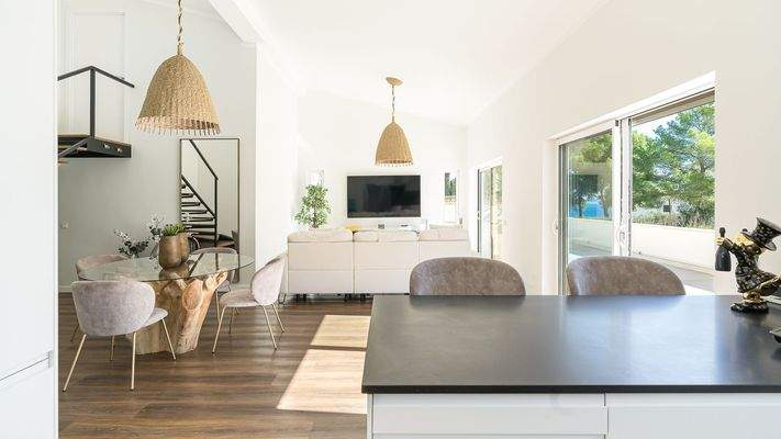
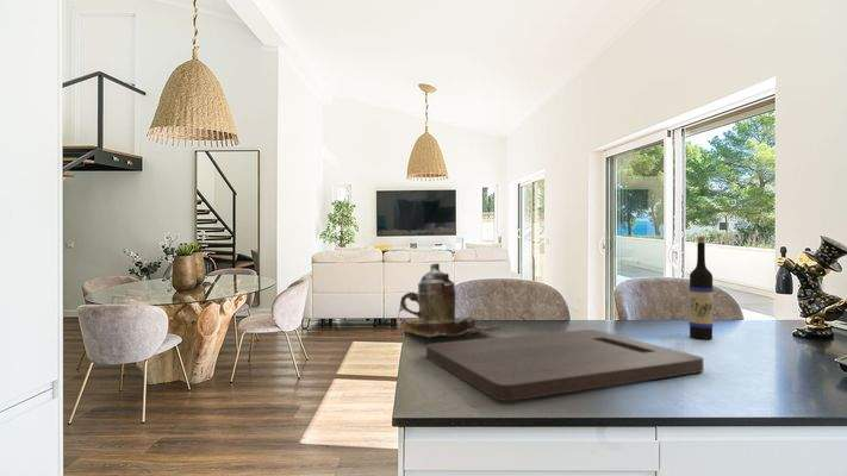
+ cutting board (556, 356)
+ teapot (444, 298)
+ wine bottle (700, 287)
